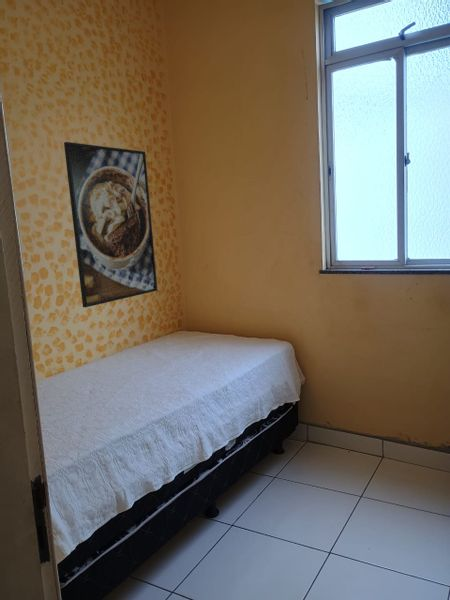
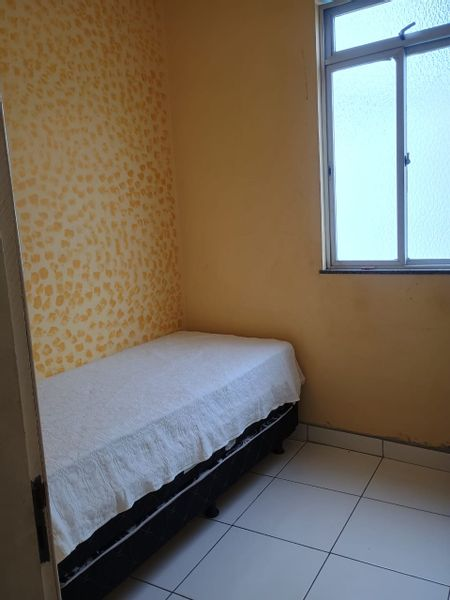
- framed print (115, 224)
